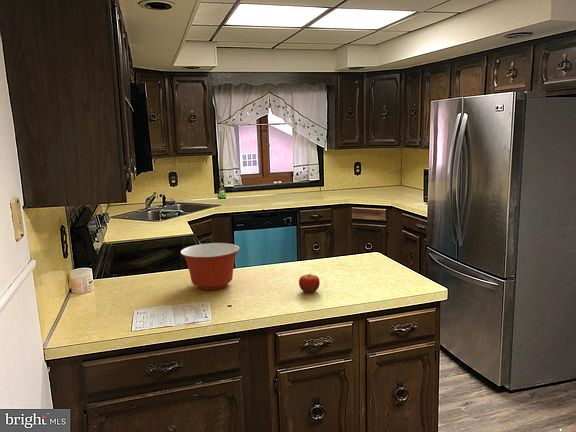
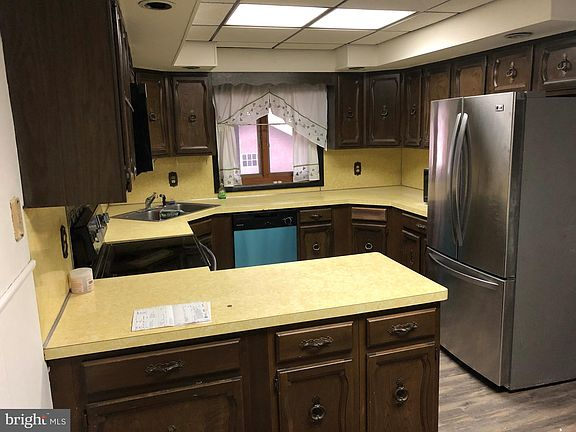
- mixing bowl (211, 267)
- fruit (309, 282)
